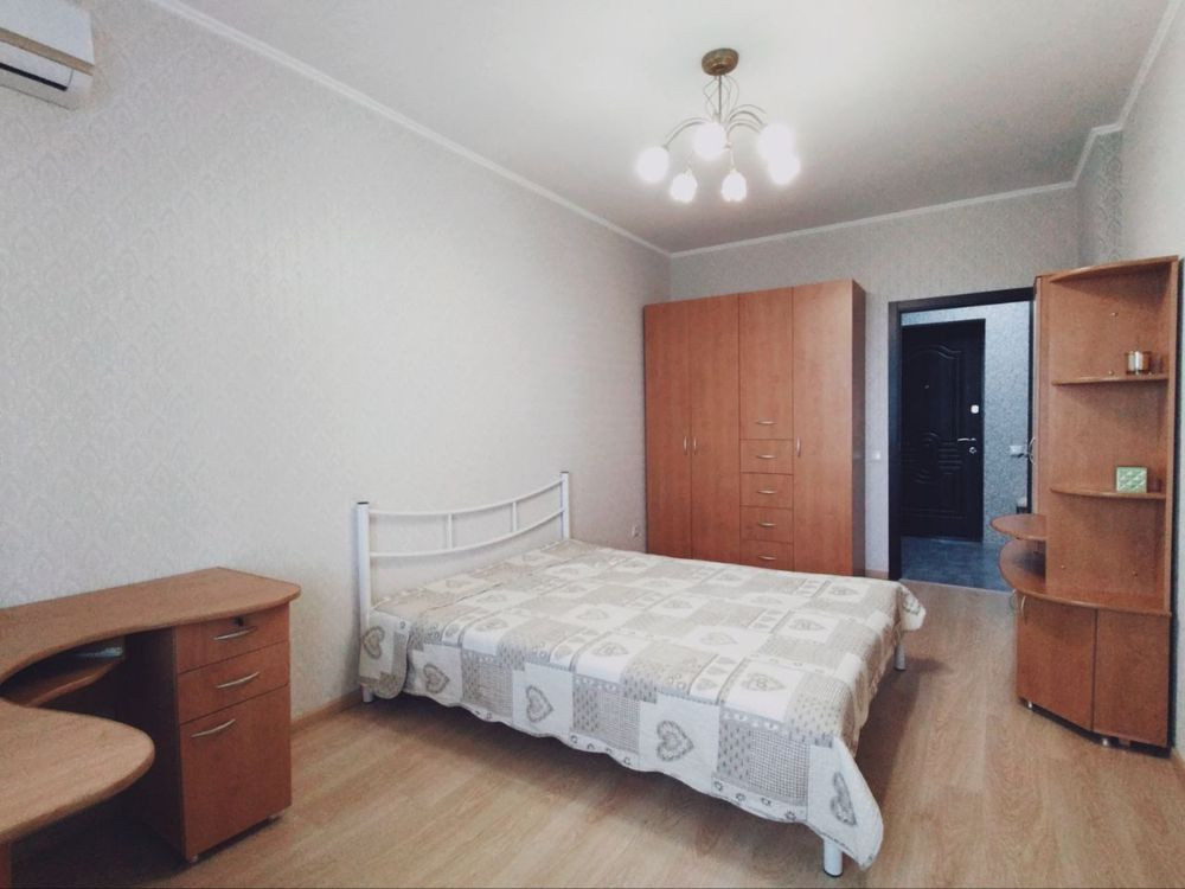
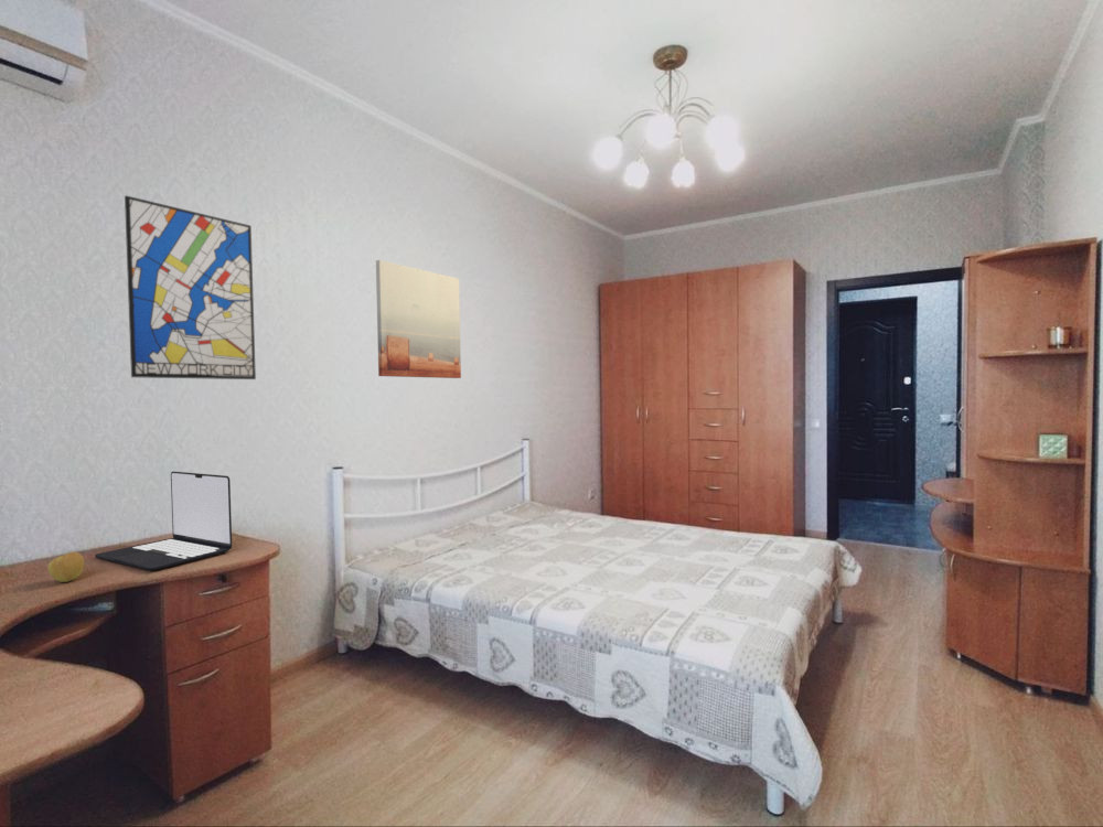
+ apple (65, 567)
+ wall art (421, 323)
+ wall art (195, 296)
+ laptop (172, 516)
